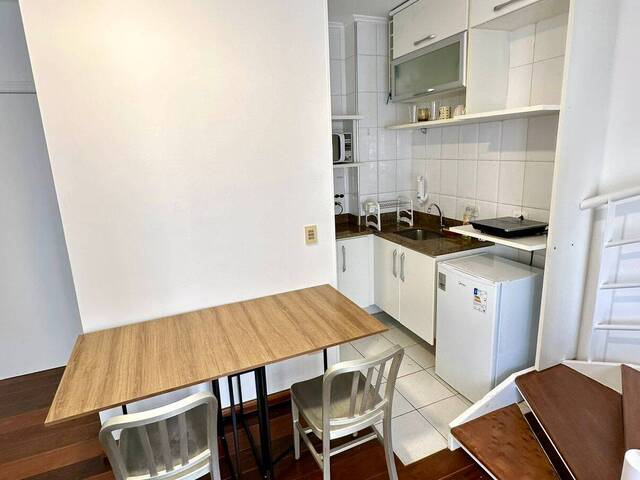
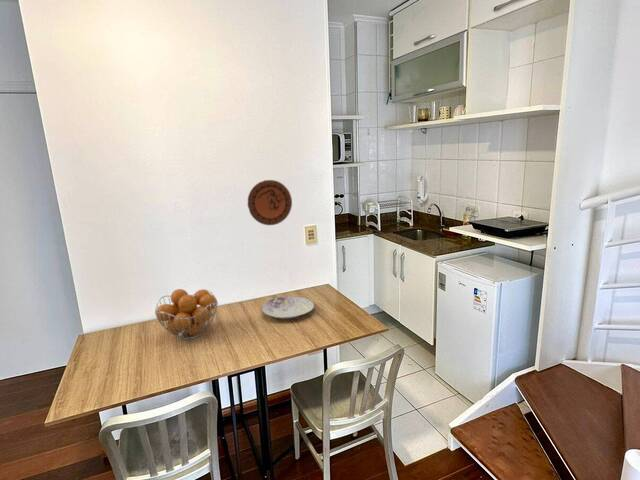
+ plate (288, 308)
+ decorative plate (270, 202)
+ fruit basket (187, 312)
